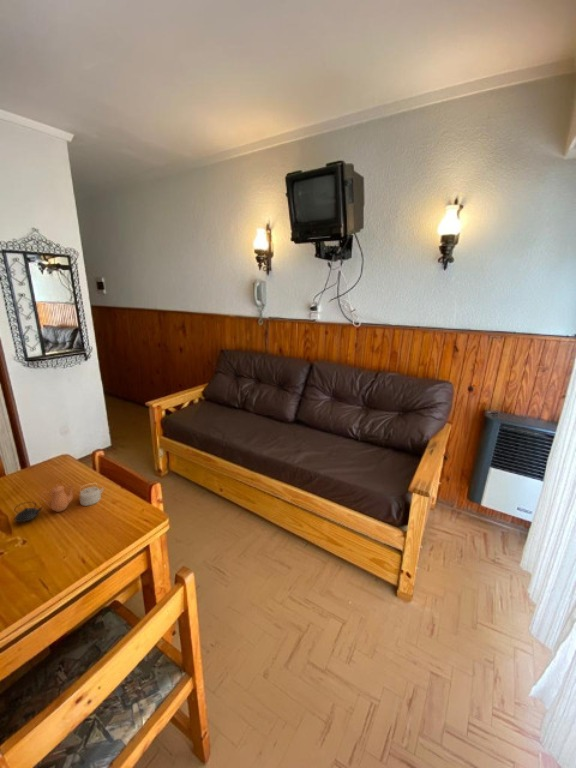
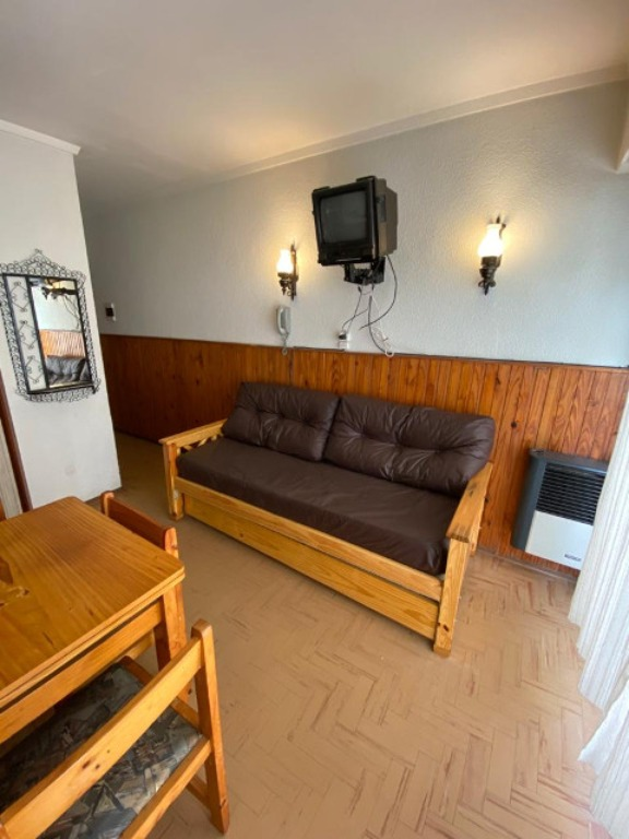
- teapot (61, 496)
